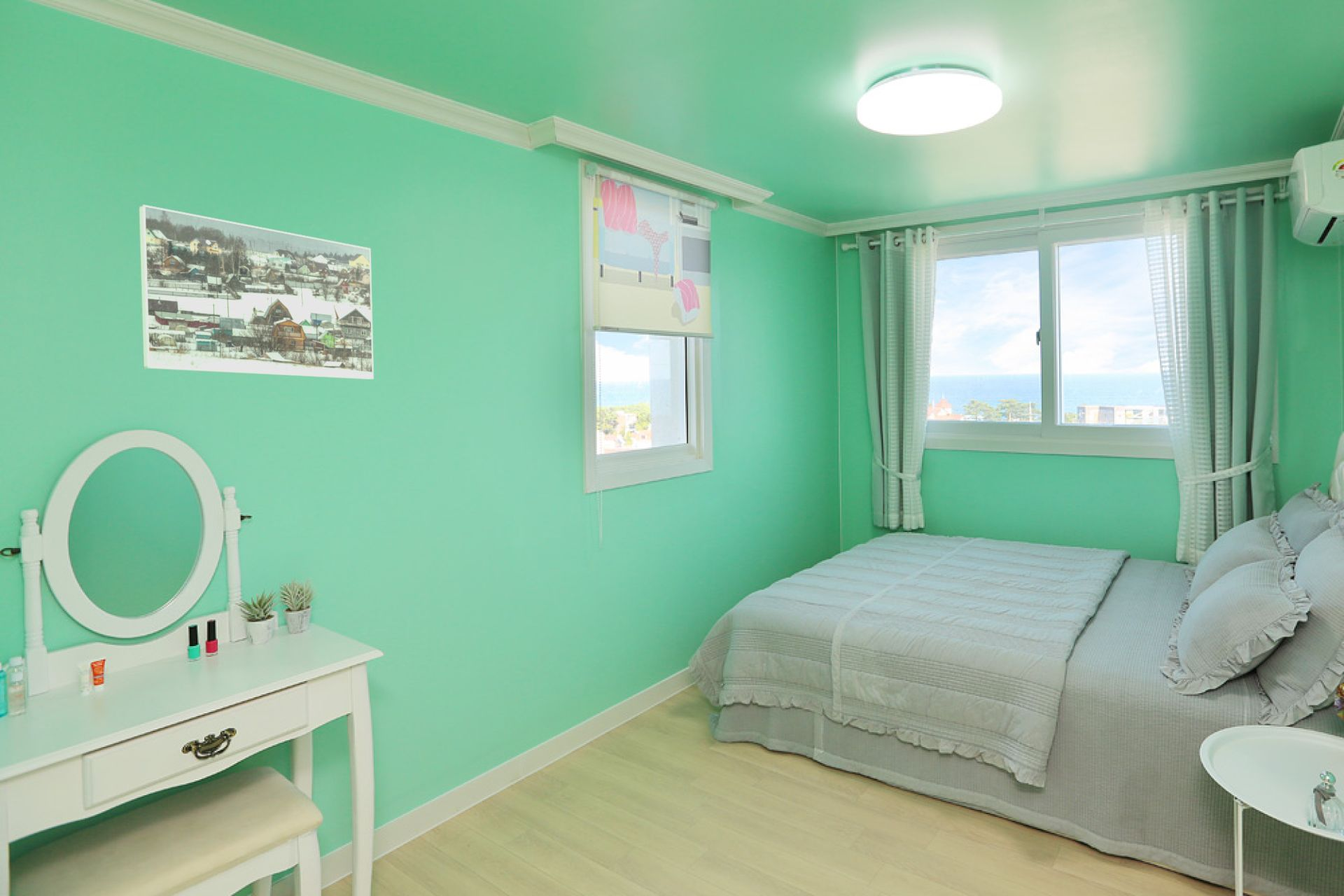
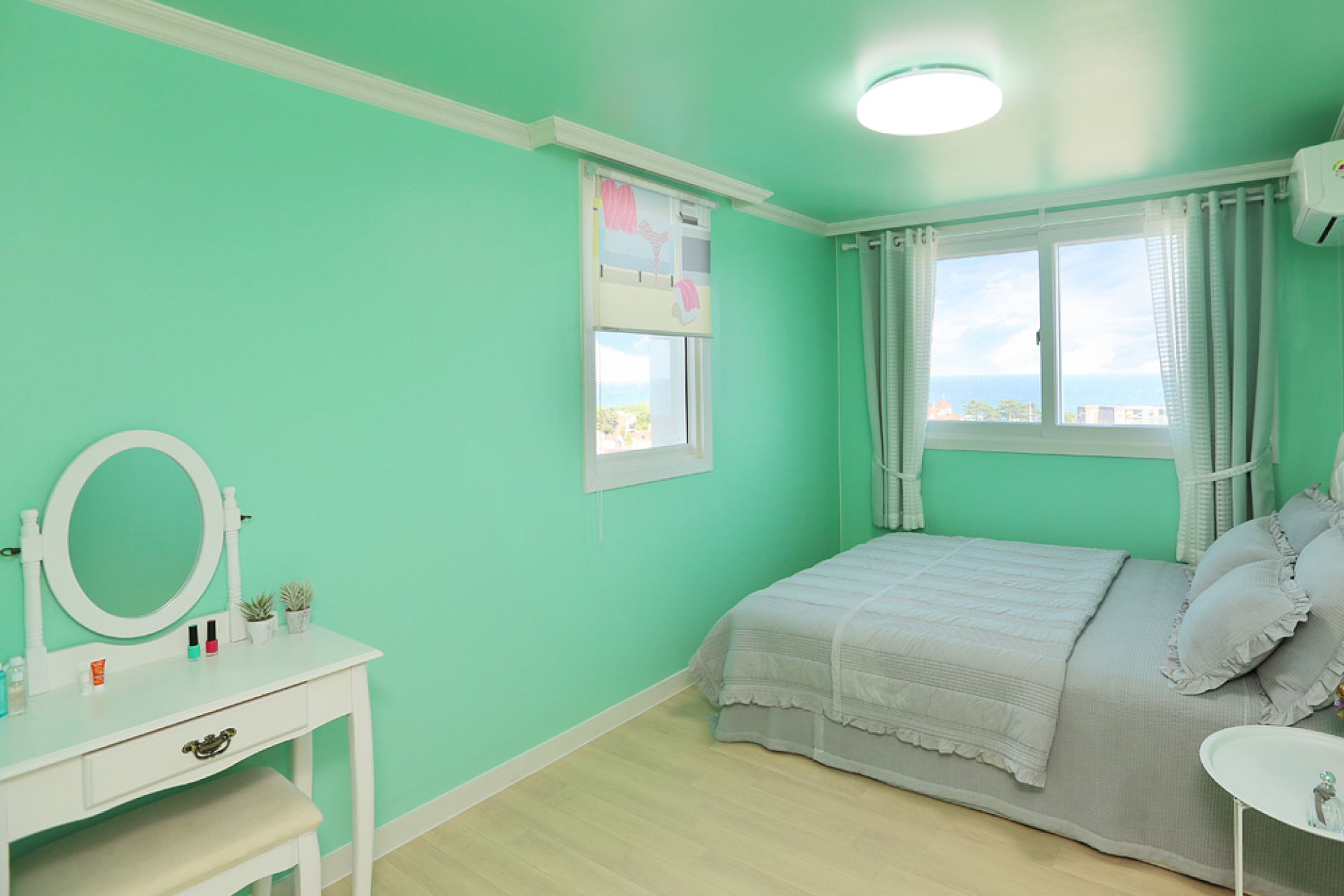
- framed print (269, 302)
